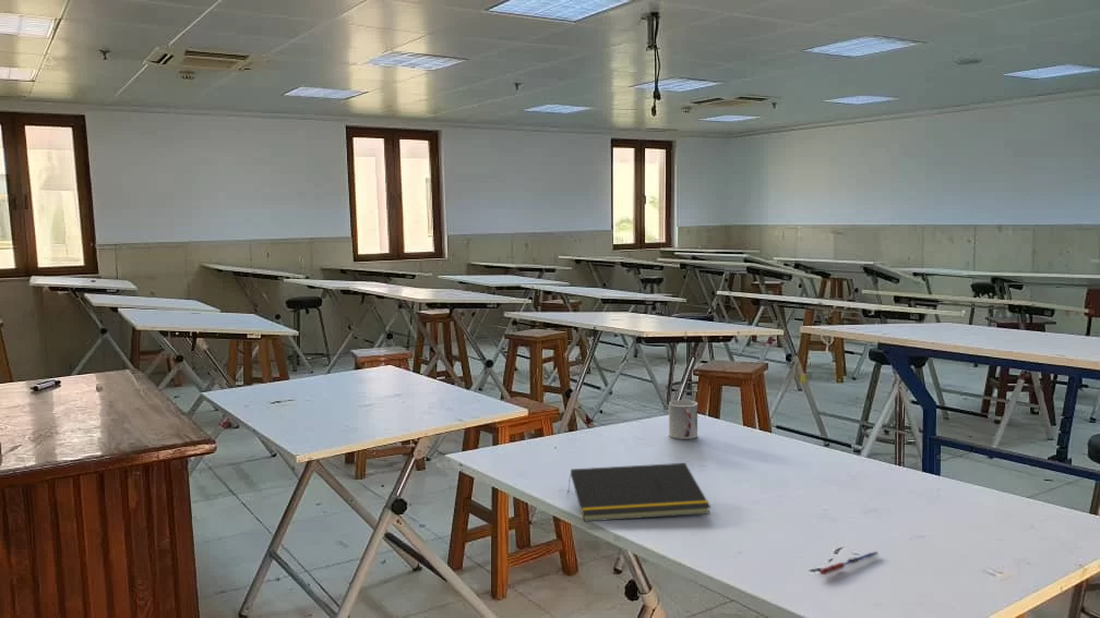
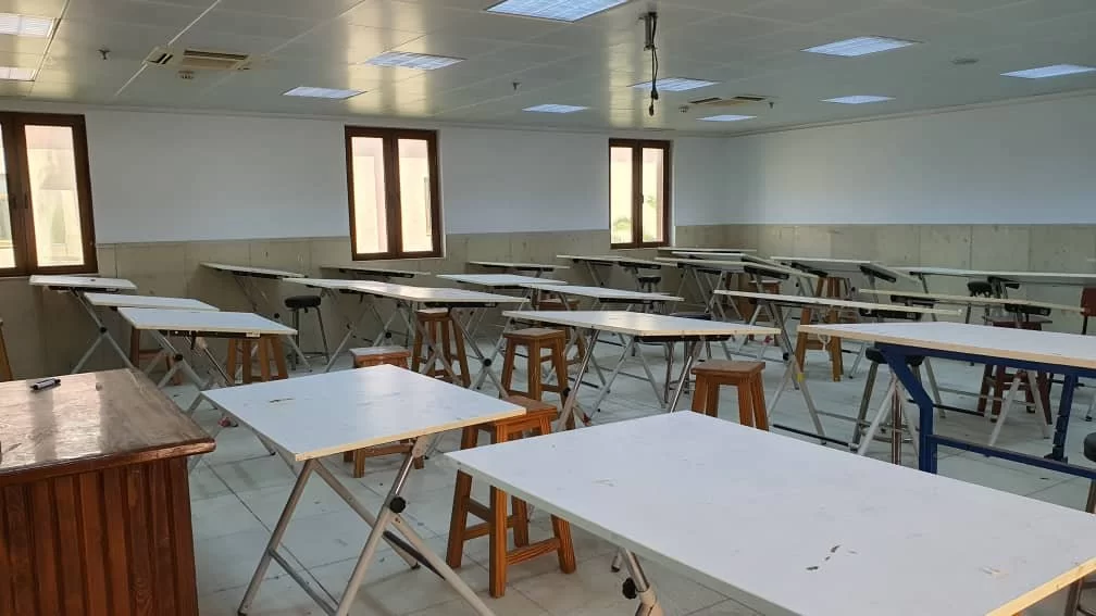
- pen (849, 560)
- notepad (637, 490)
- cup (684, 421)
